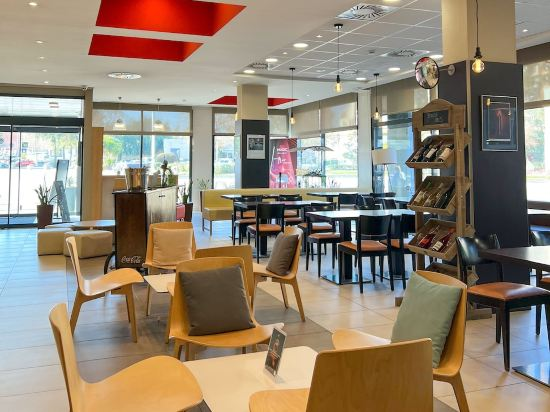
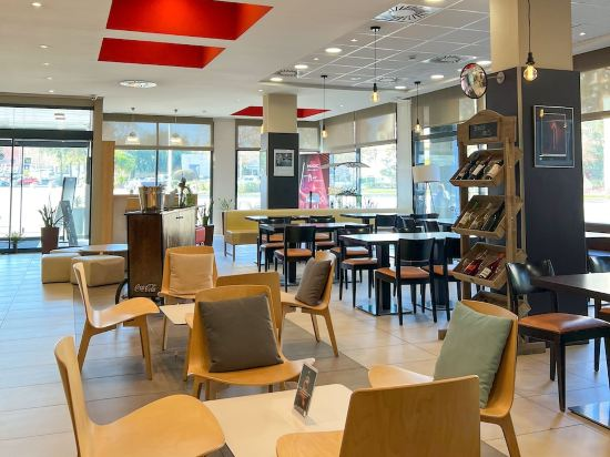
+ potted plant (16, 242)
